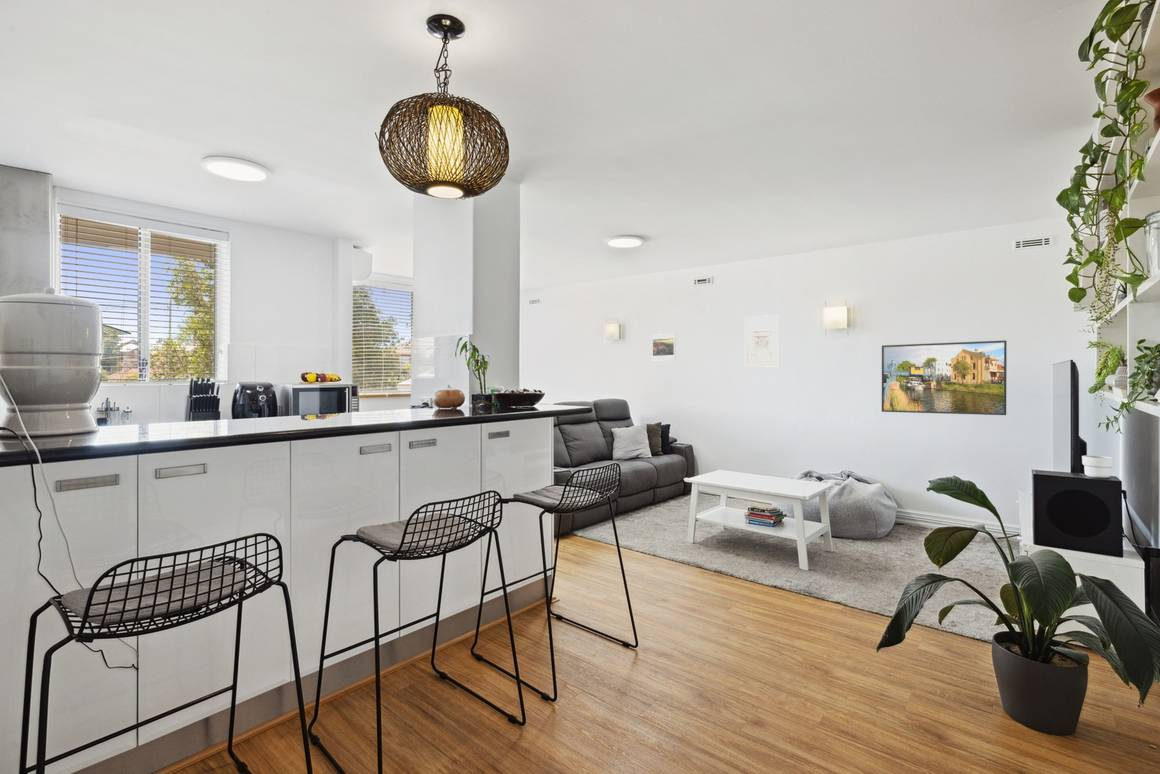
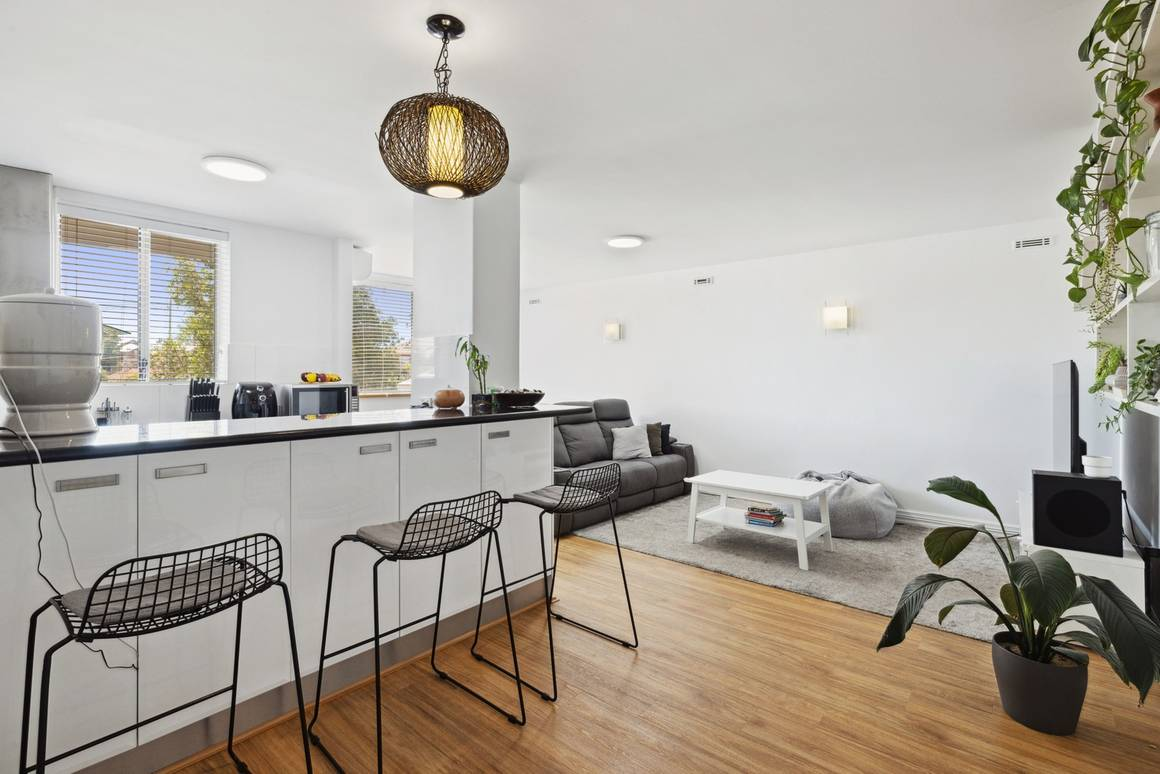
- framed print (940, 378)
- wall art (761, 341)
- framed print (663, 347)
